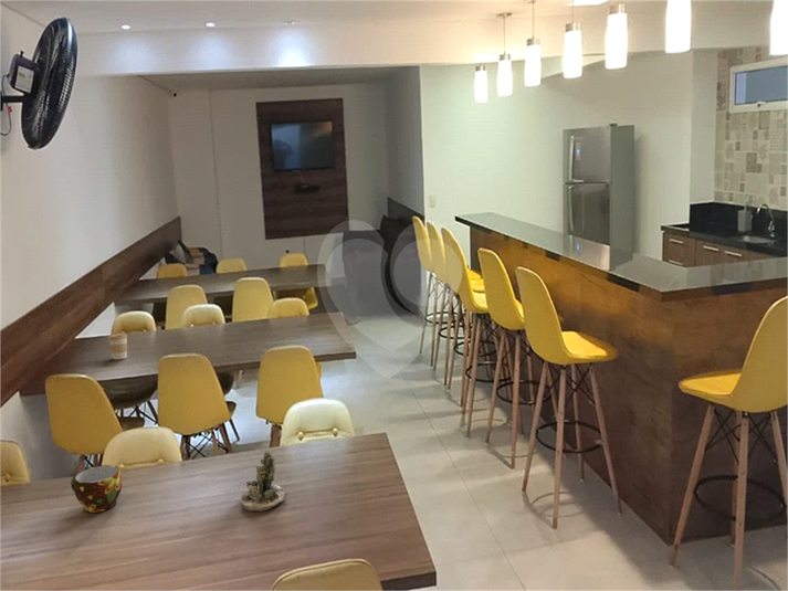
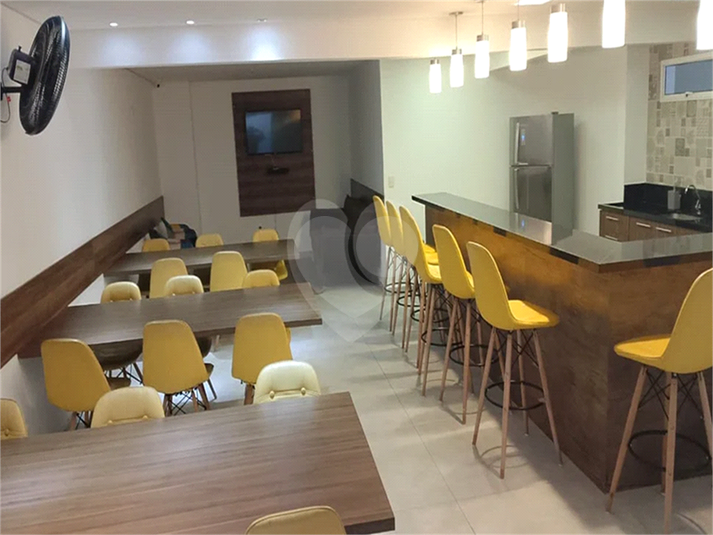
- coffee cup (118, 346)
- succulent planter (261, 478)
- cup (95, 489)
